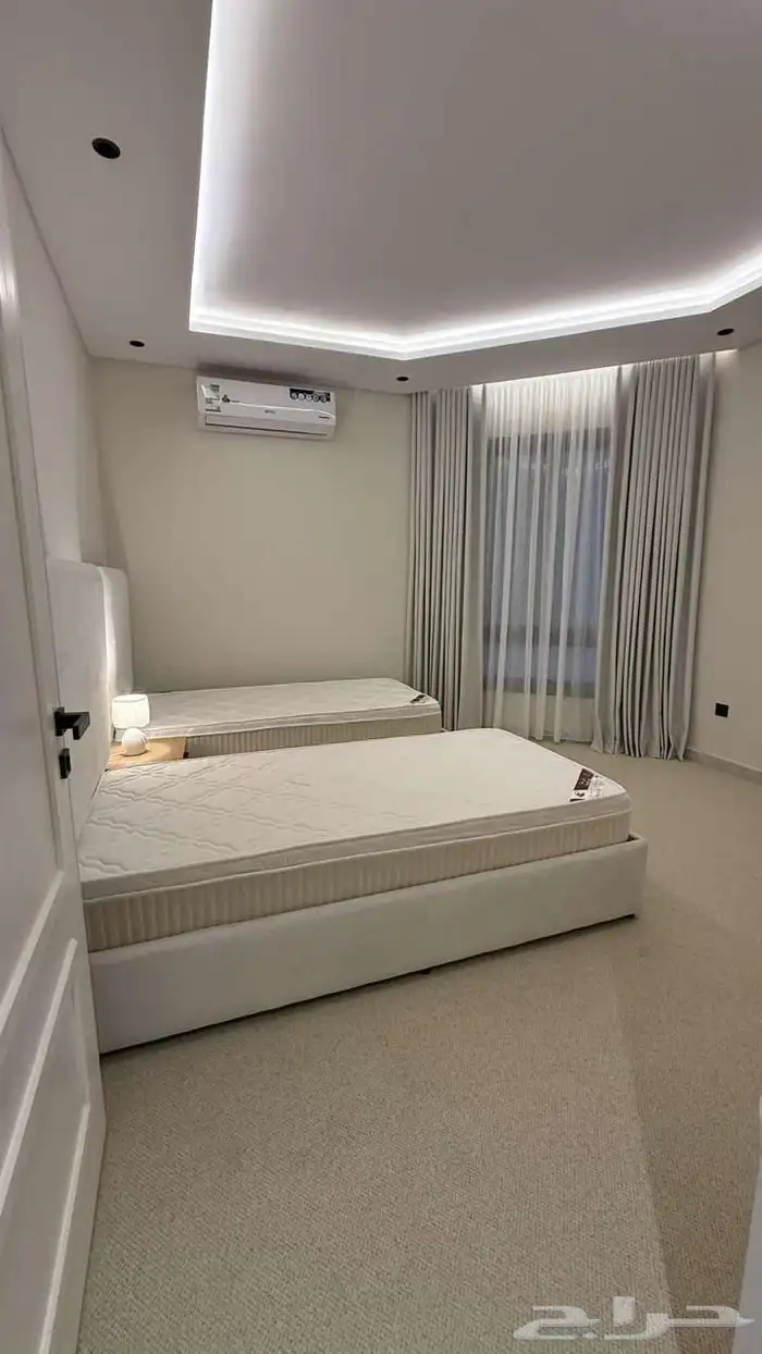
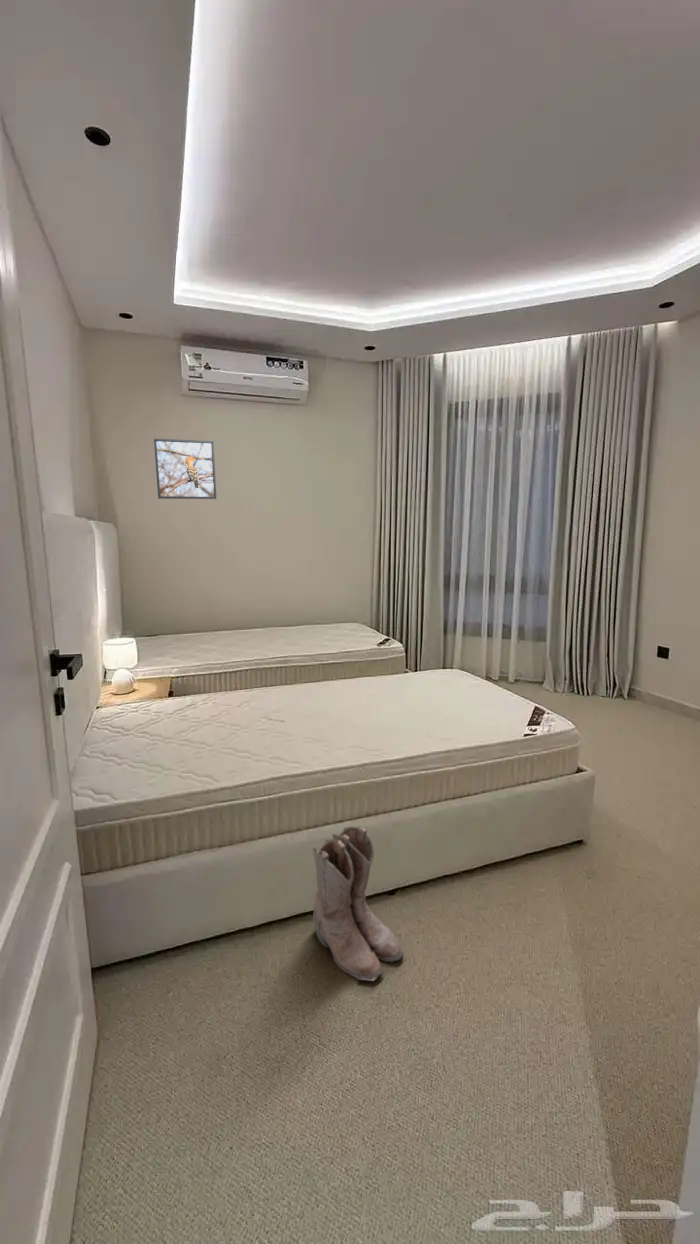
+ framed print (186, 469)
+ boots (356, 894)
